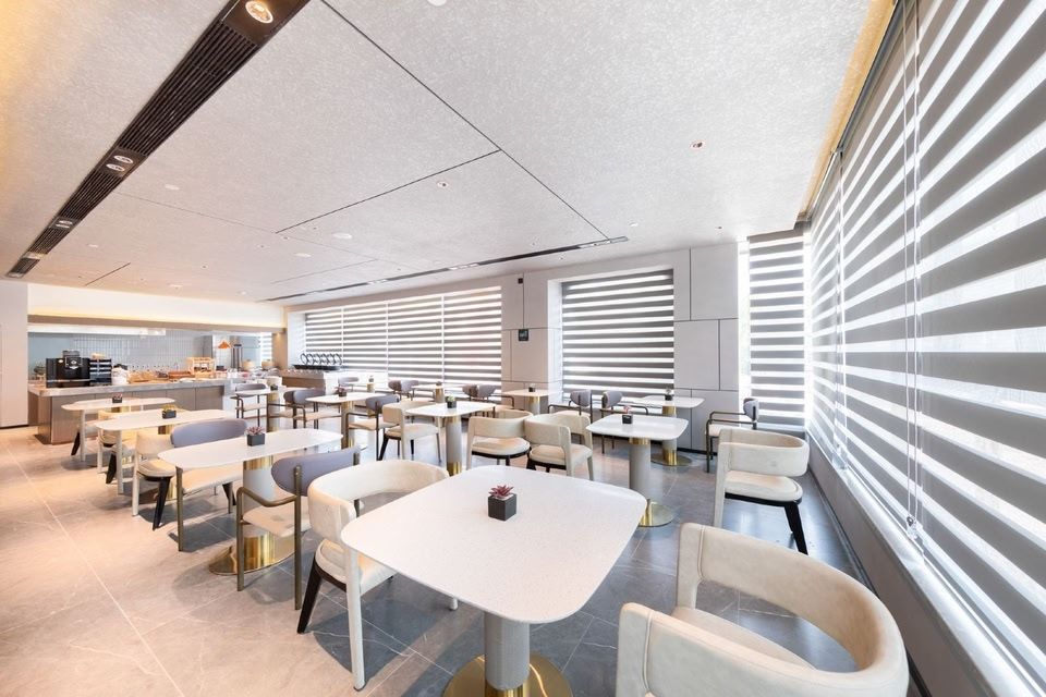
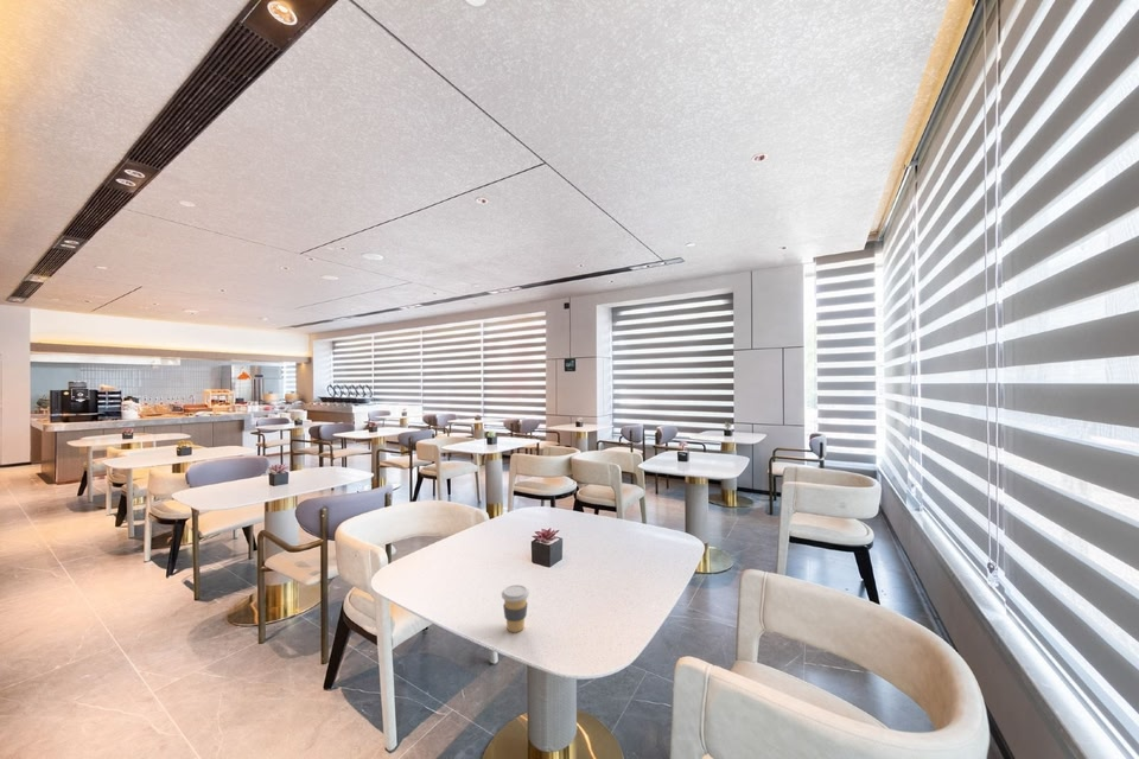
+ coffee cup (515, 608)
